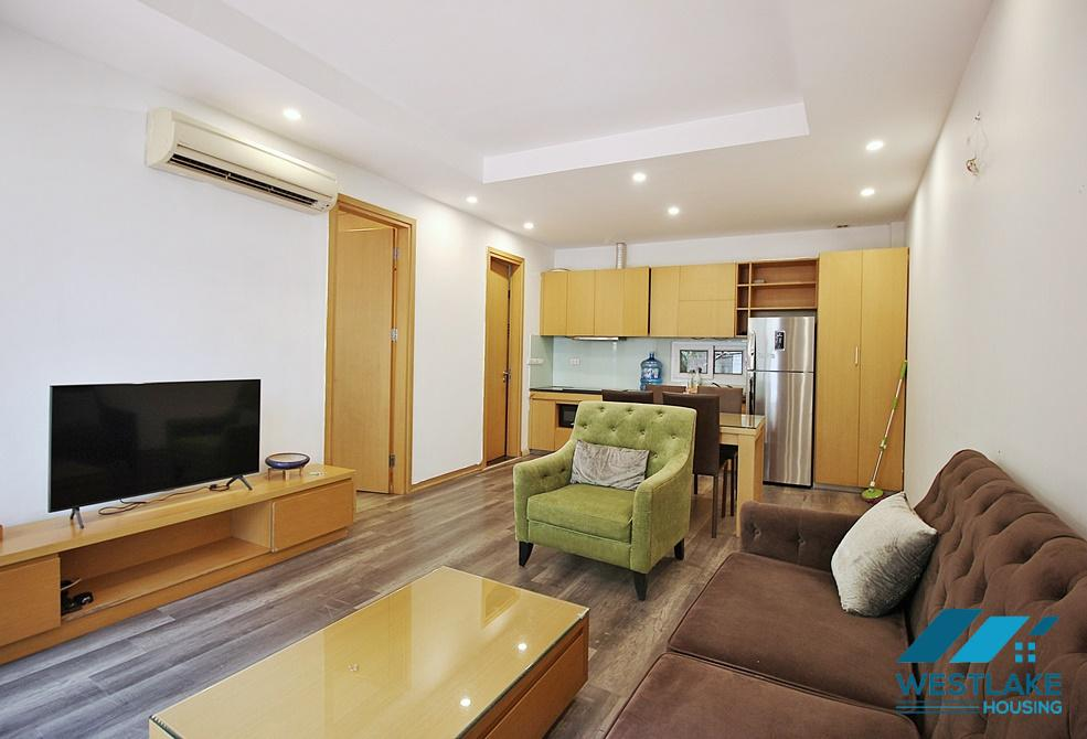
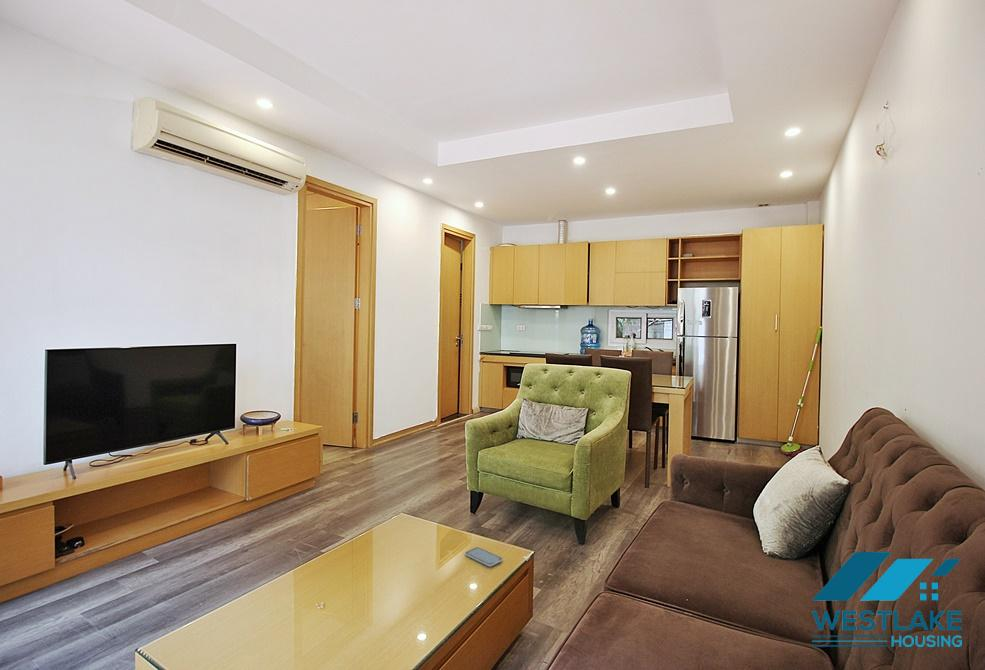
+ smartphone (483, 556)
